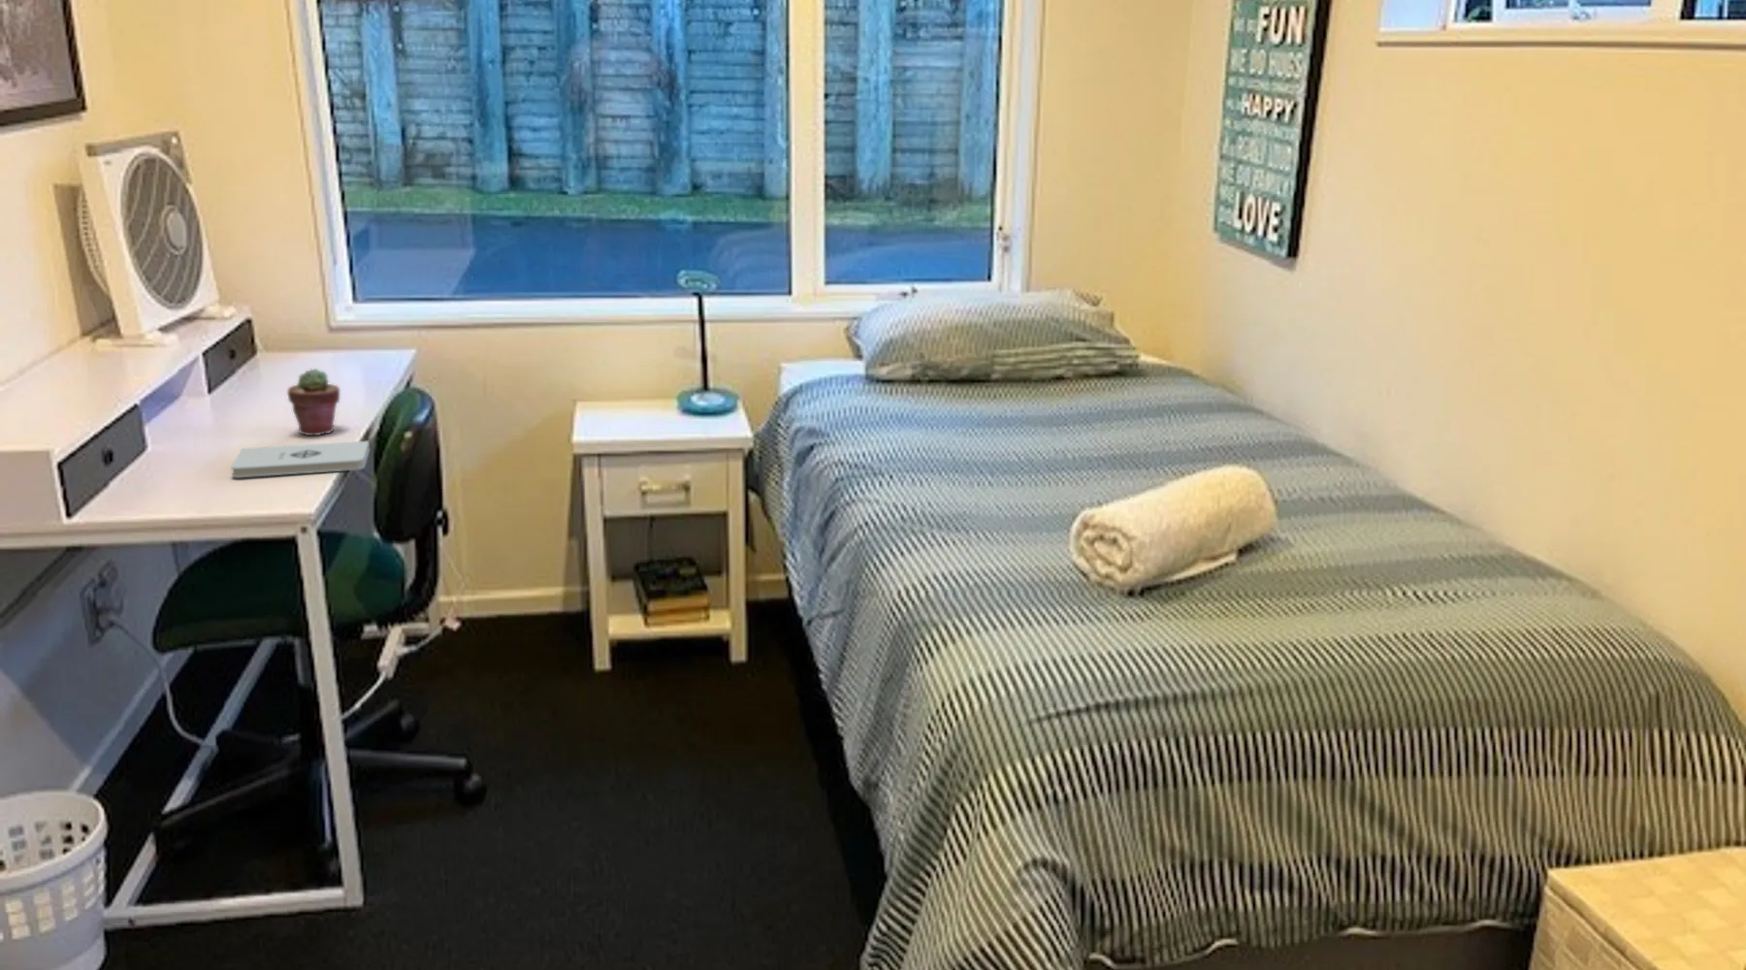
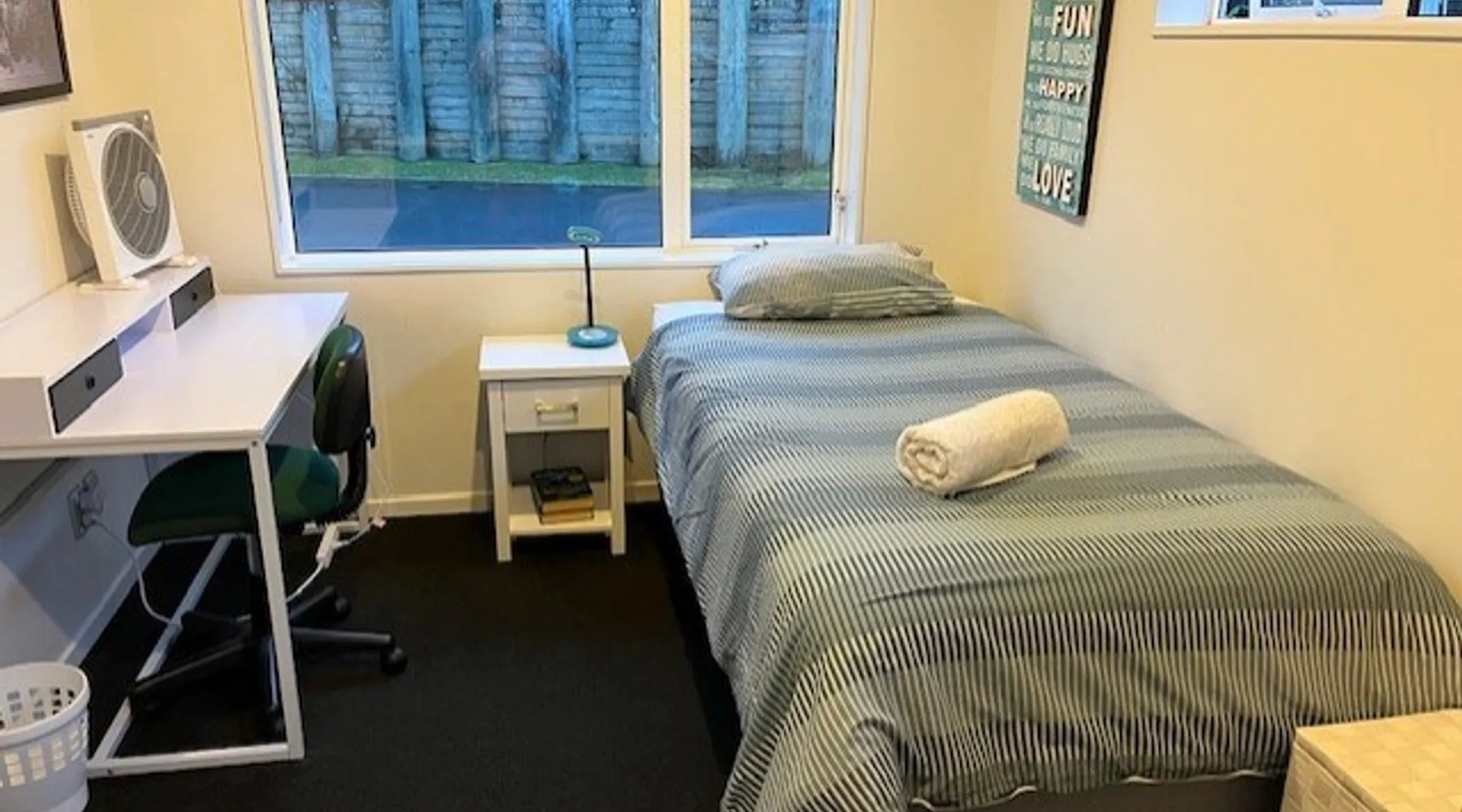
- potted succulent (314, 400)
- notepad (302, 459)
